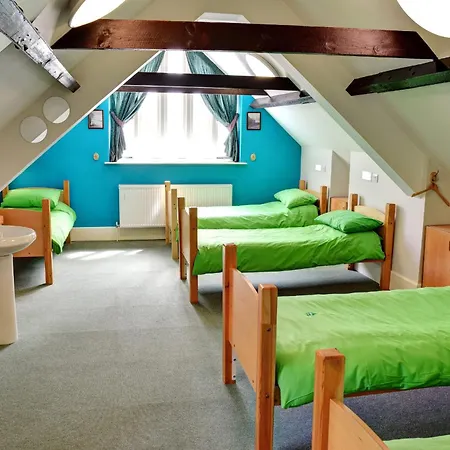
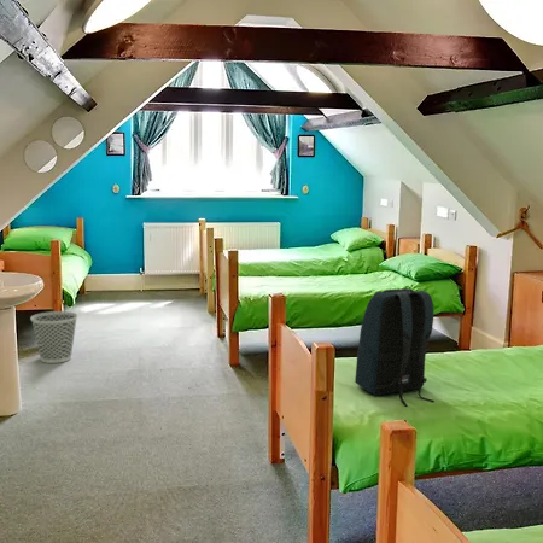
+ backpack (399, 339)
+ wastebasket (54, 337)
